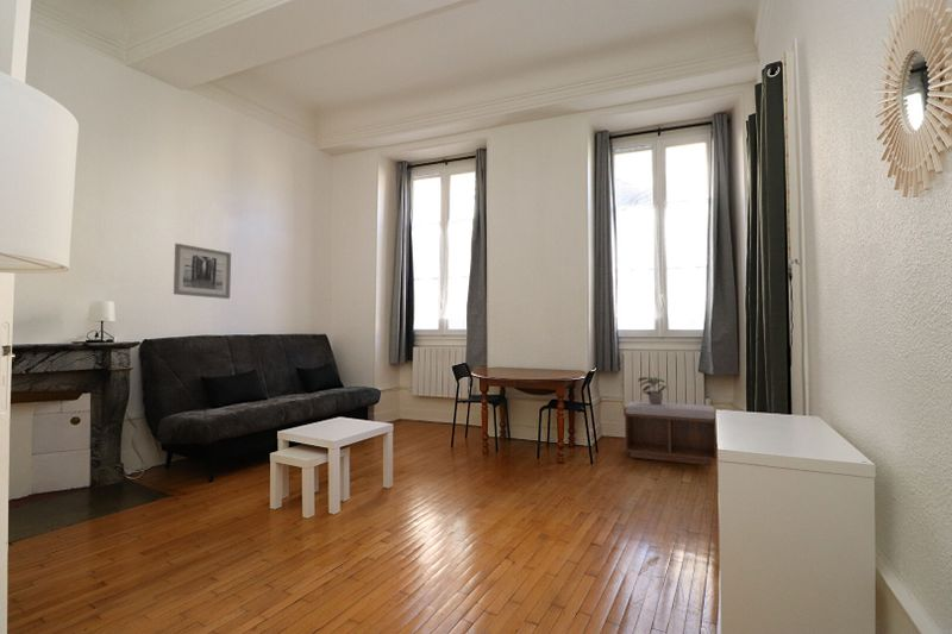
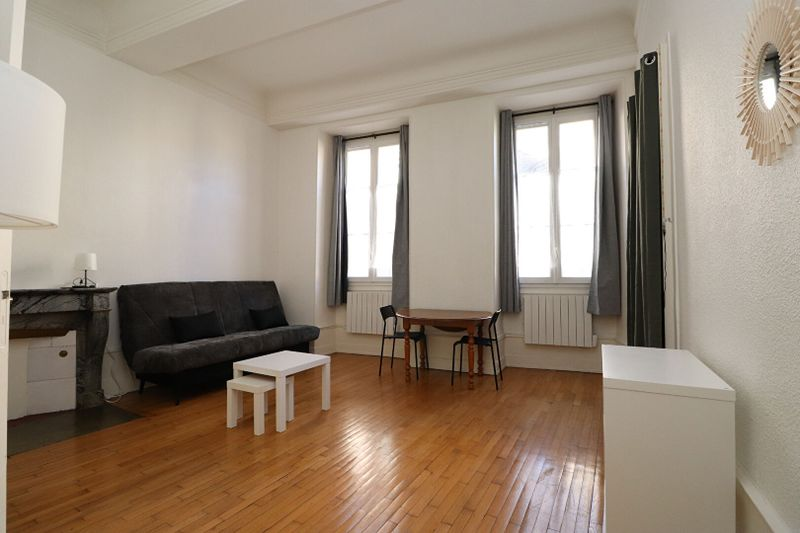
- wall art (203, 272)
- potted plant (652, 391)
- bench (670, 431)
